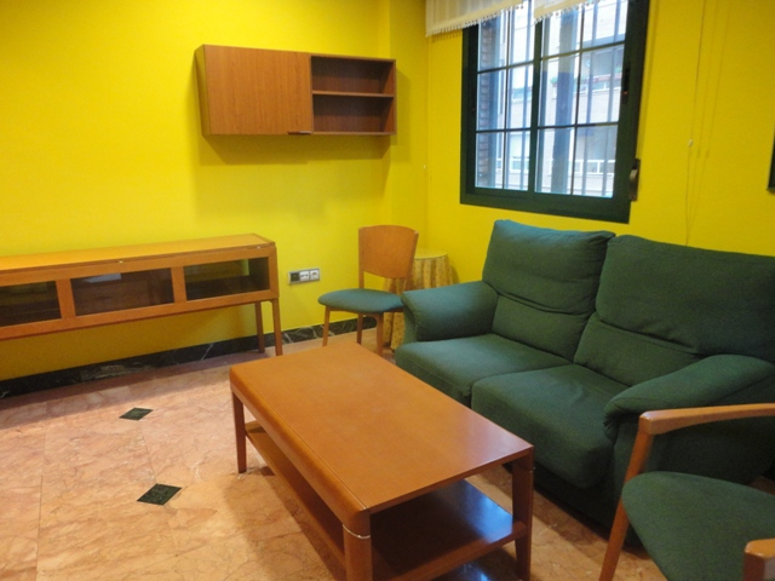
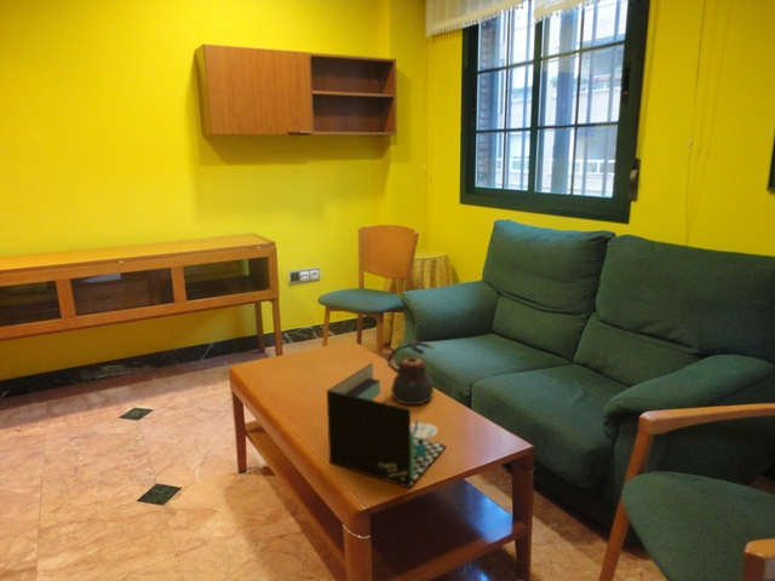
+ book (389, 420)
+ teapot (411, 369)
